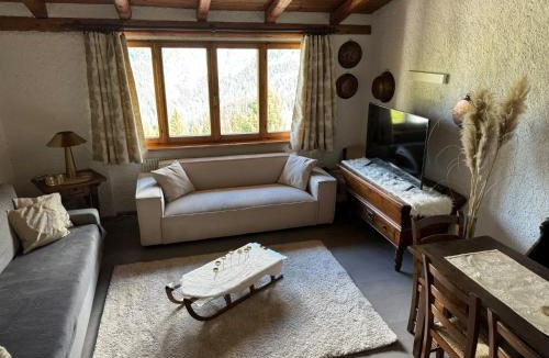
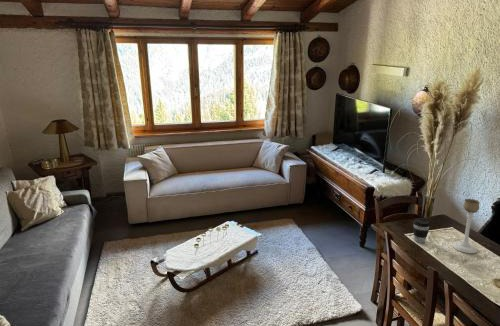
+ candle holder (468, 224)
+ coffee cup (420, 230)
